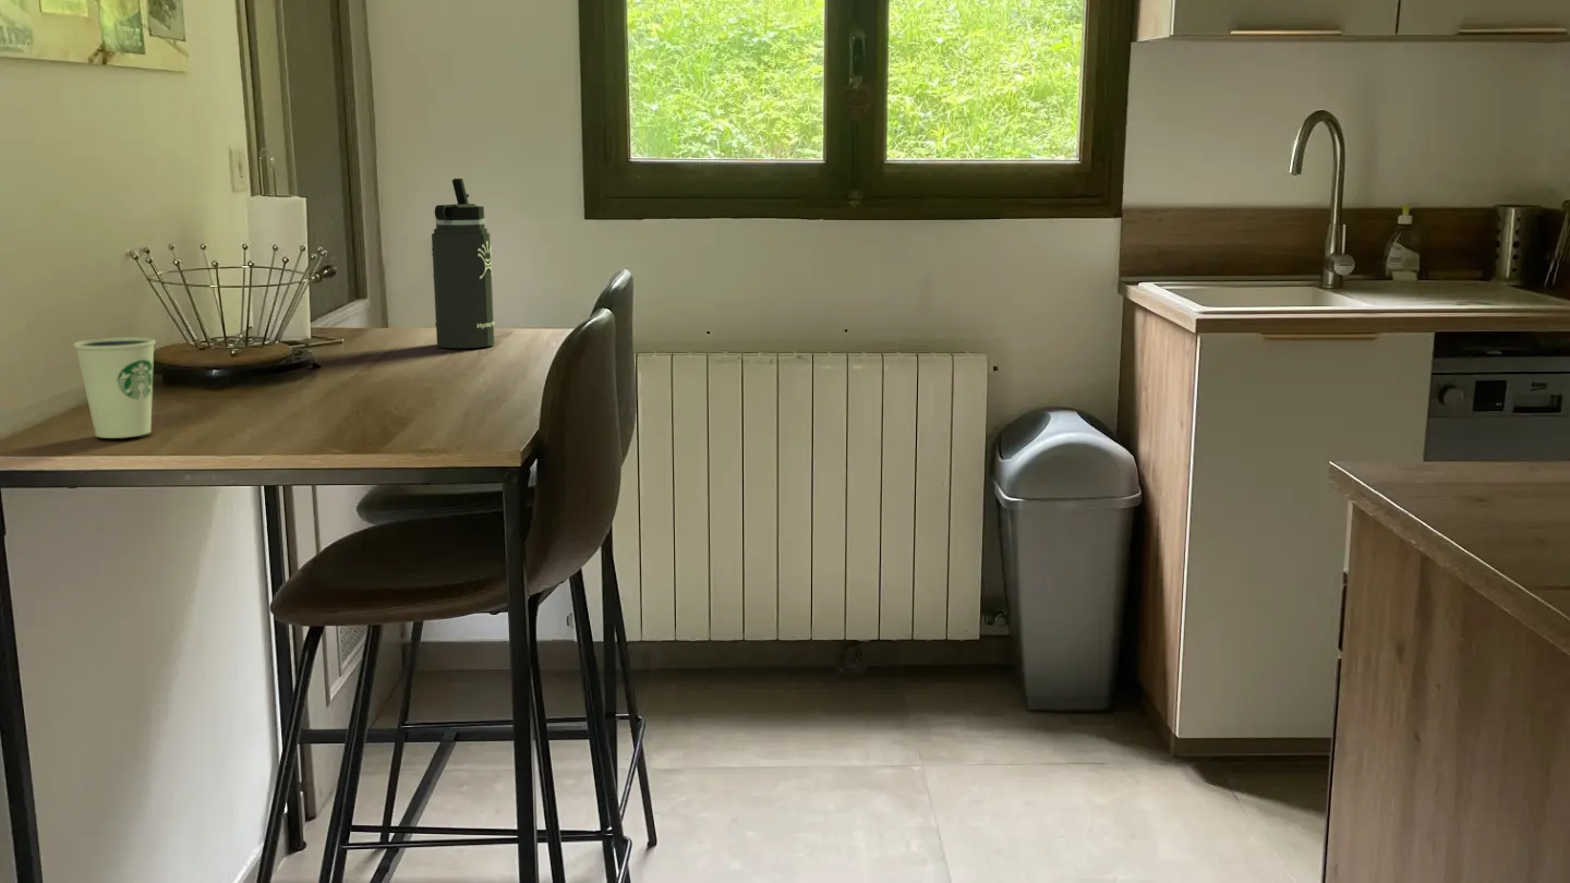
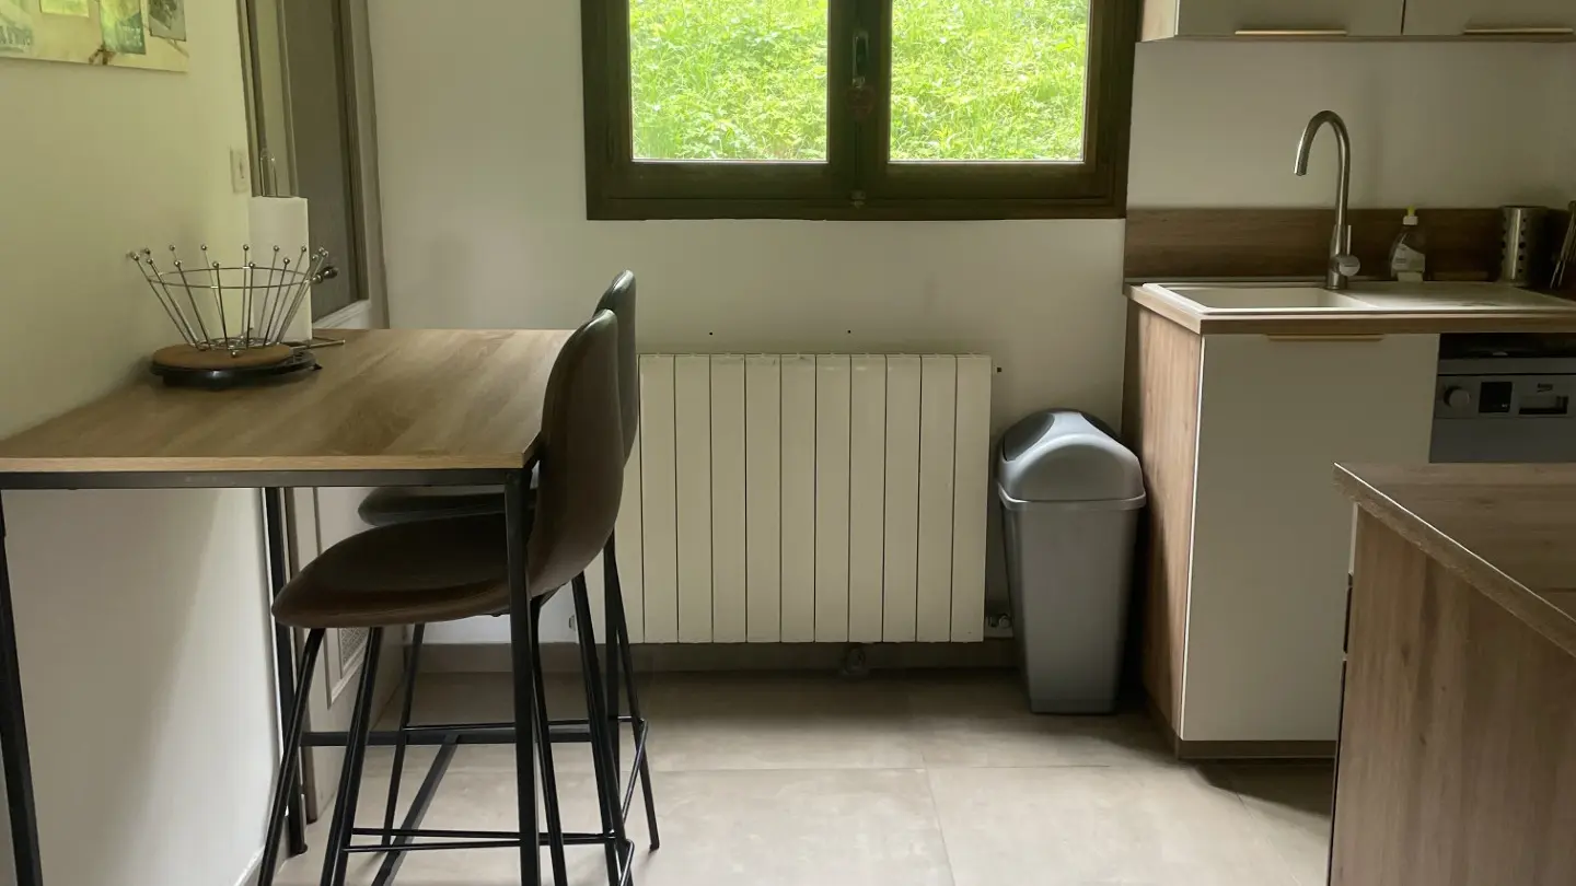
- dixie cup (119, 388)
- thermos bottle (459, 263)
